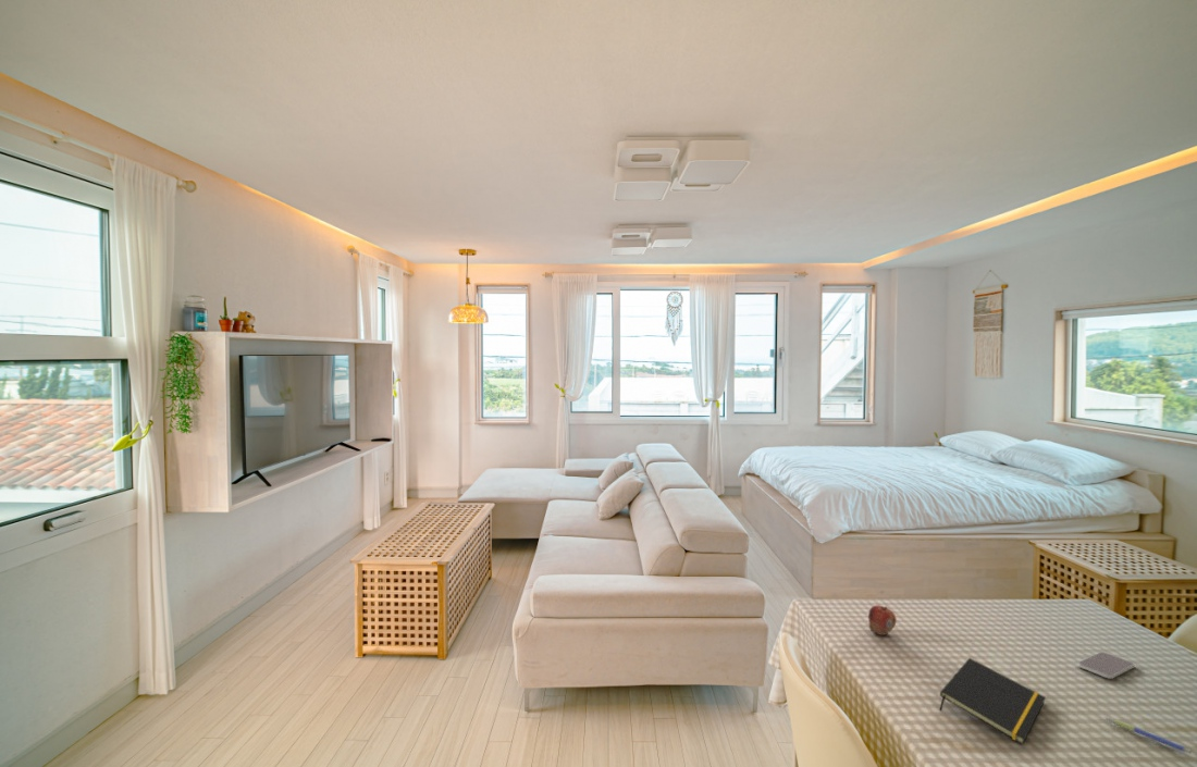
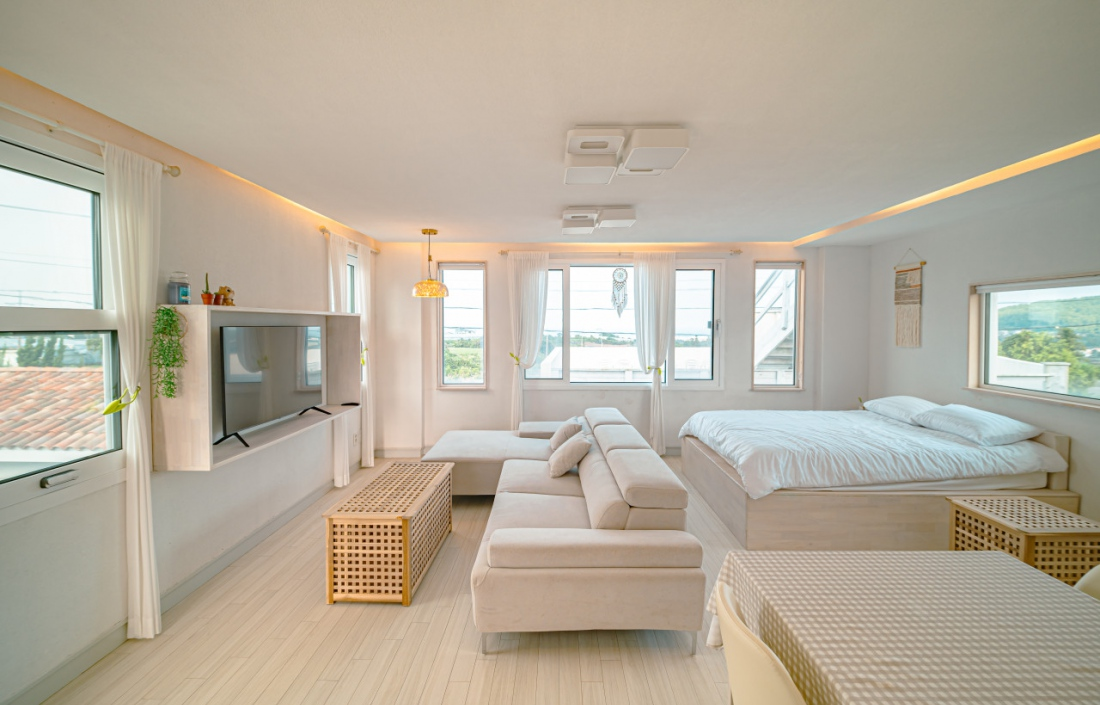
- pen (1145, 733)
- notepad (992, 696)
- smartphone (1106, 665)
- fruit (881, 618)
